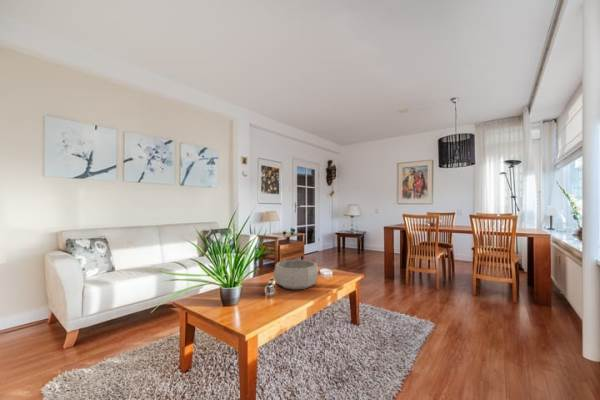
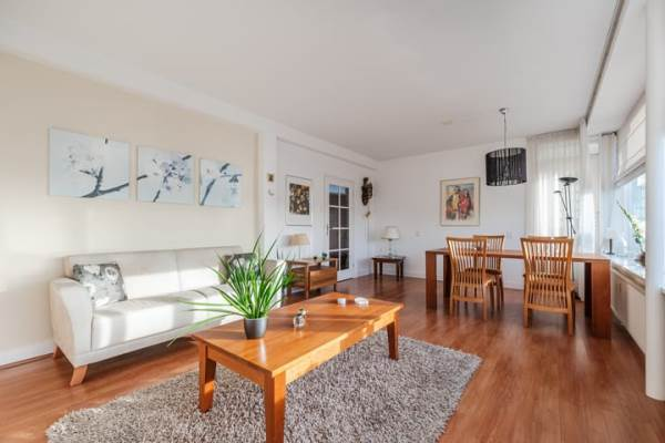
- decorative bowl (296, 274)
